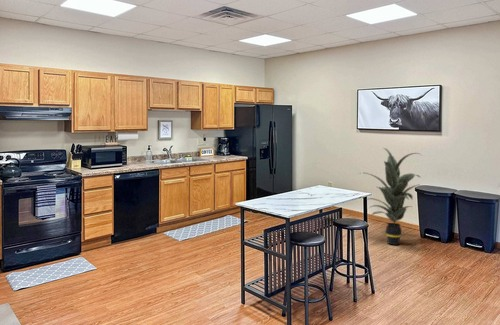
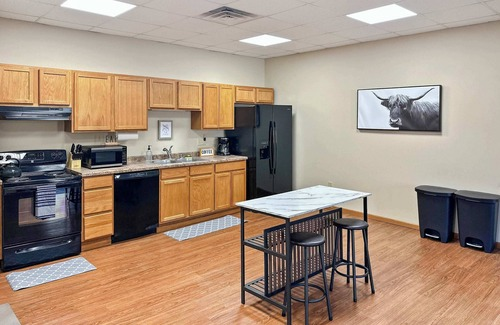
- indoor plant (392, 195)
